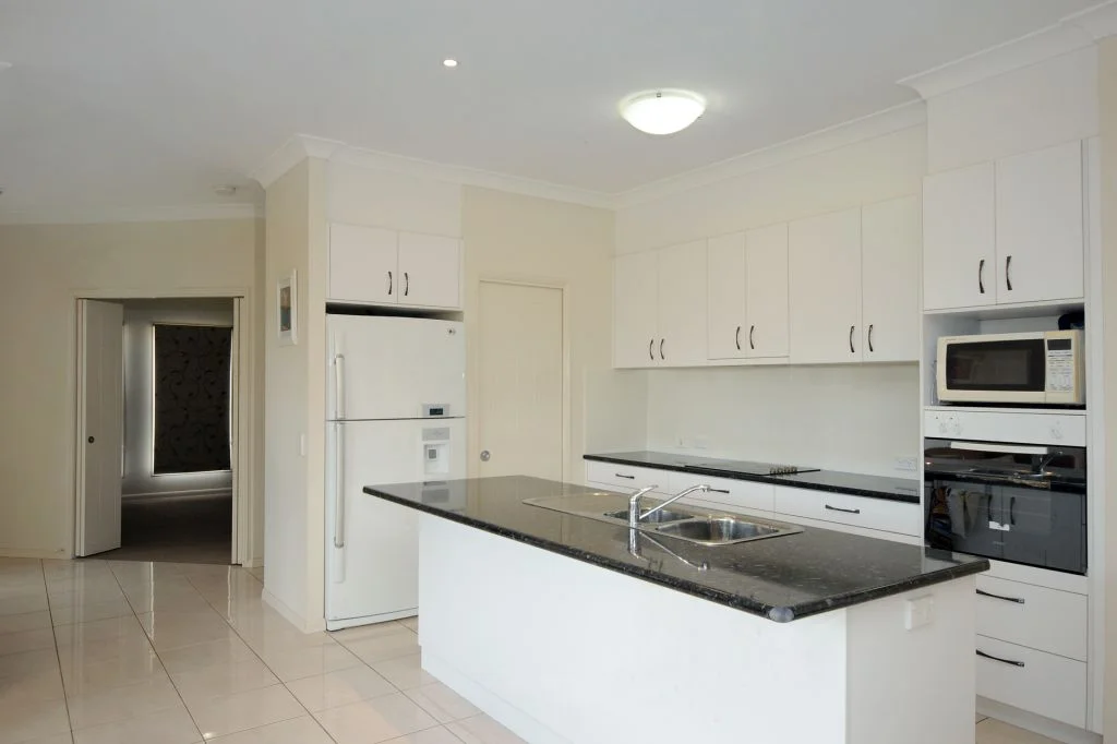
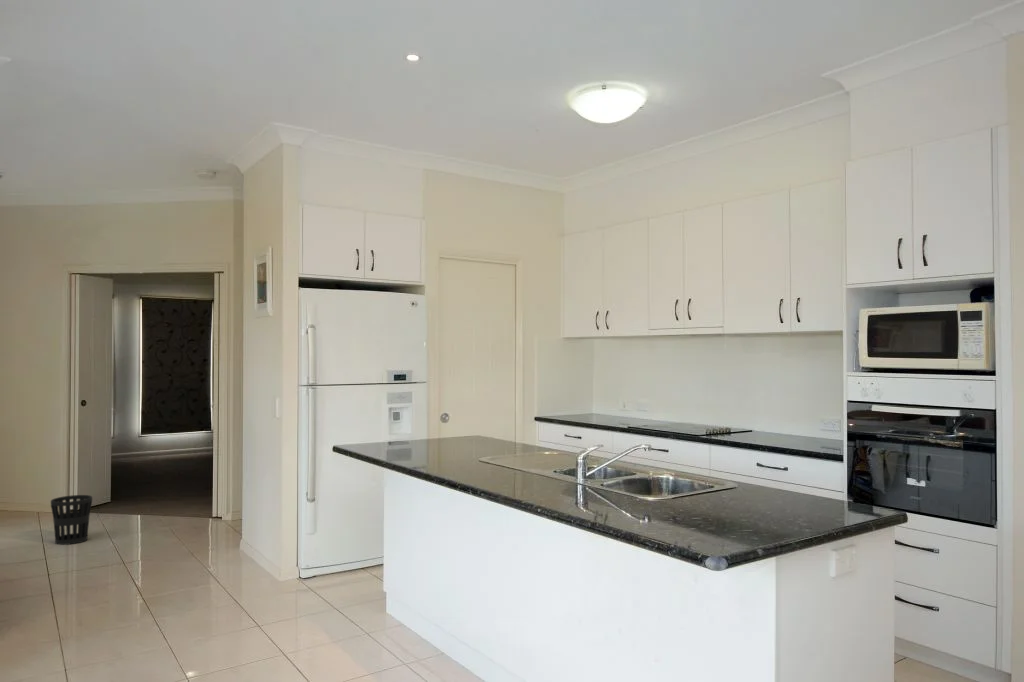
+ wastebasket (71, 519)
